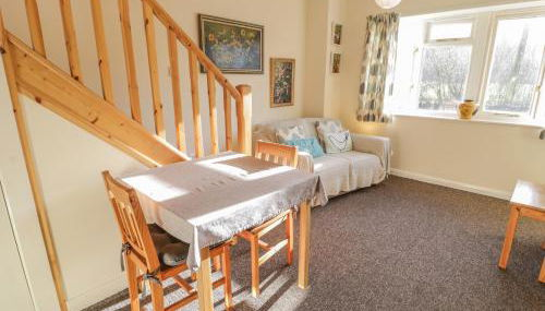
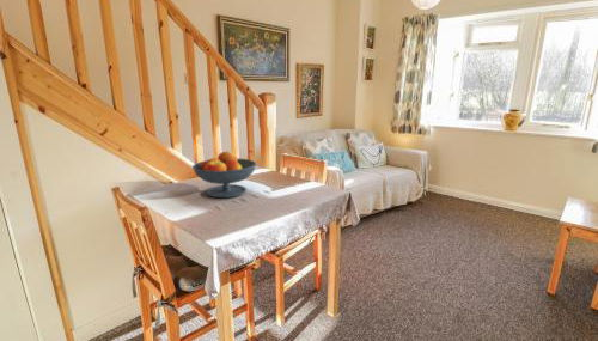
+ fruit bowl (225, 172)
